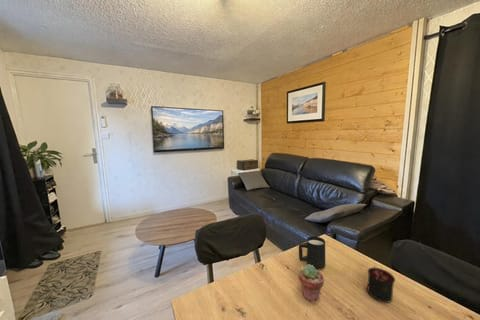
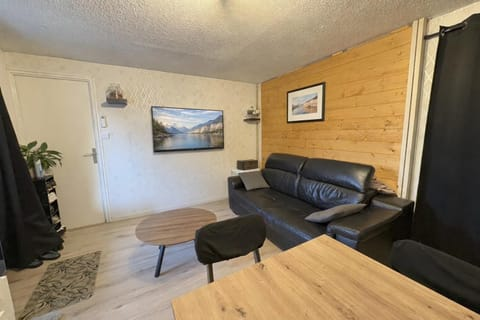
- potted succulent (310, 280)
- candle (380, 279)
- mug (311, 252)
